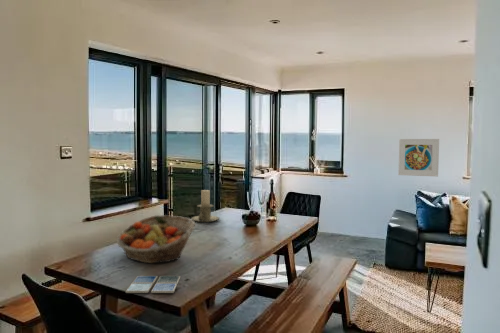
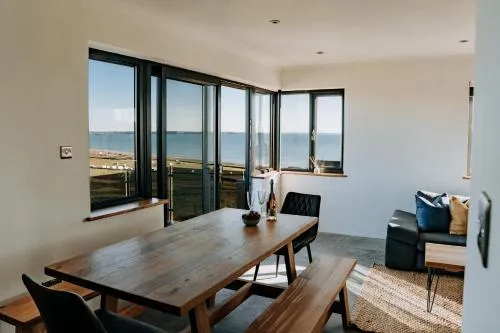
- fruit basket (156, 237)
- candle holder (205, 205)
- drink coaster (153, 283)
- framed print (418, 157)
